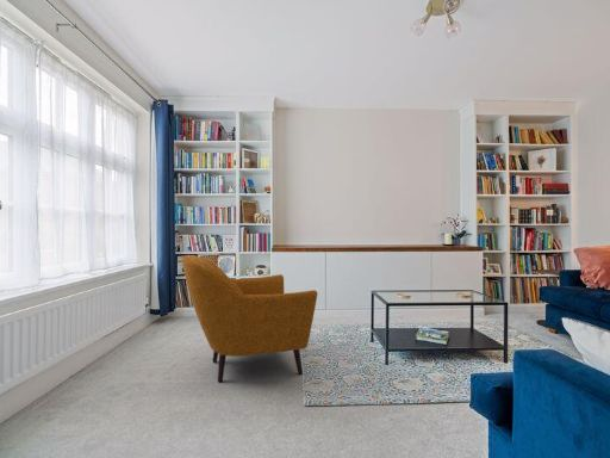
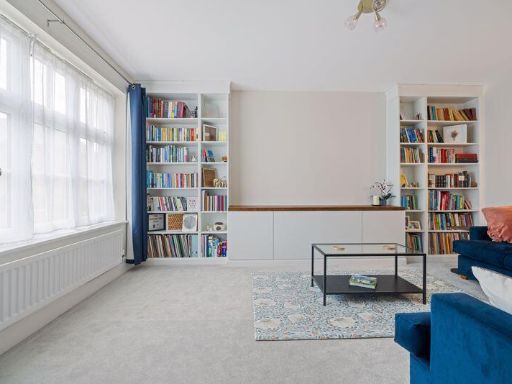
- armchair (243, 310)
